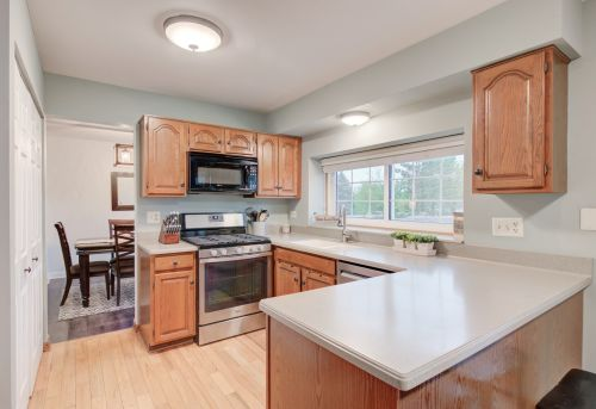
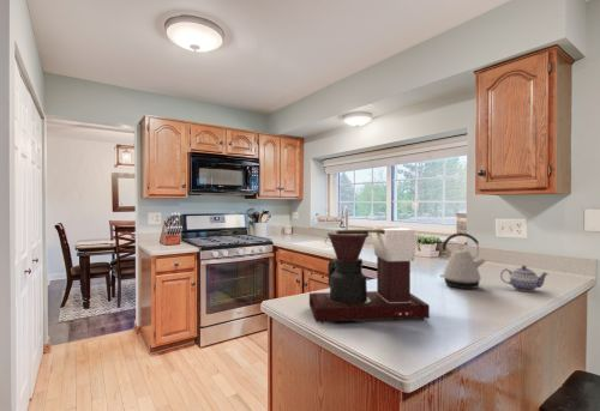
+ coffee maker (362, 273)
+ kettle (462, 259)
+ teapot (523, 277)
